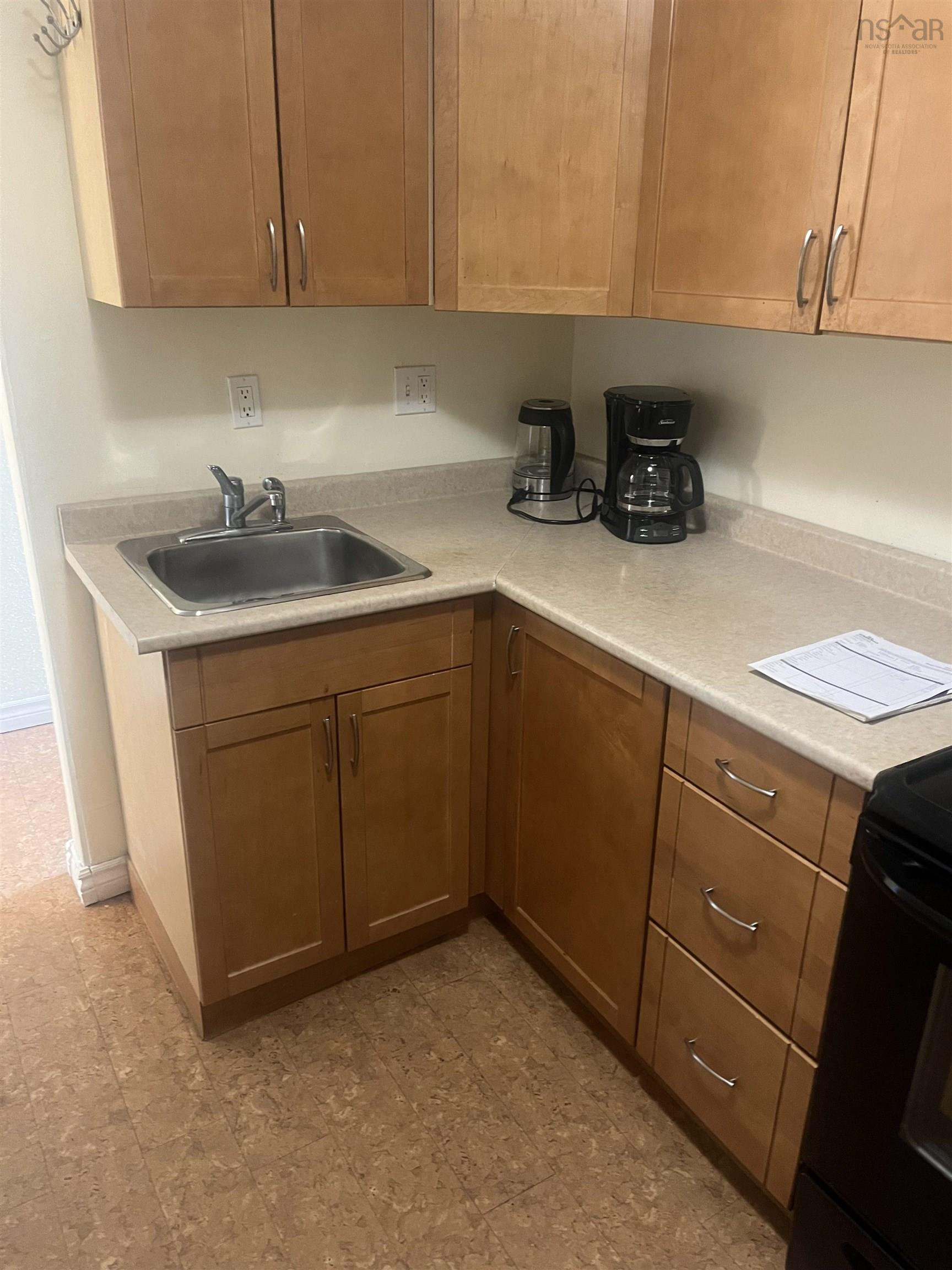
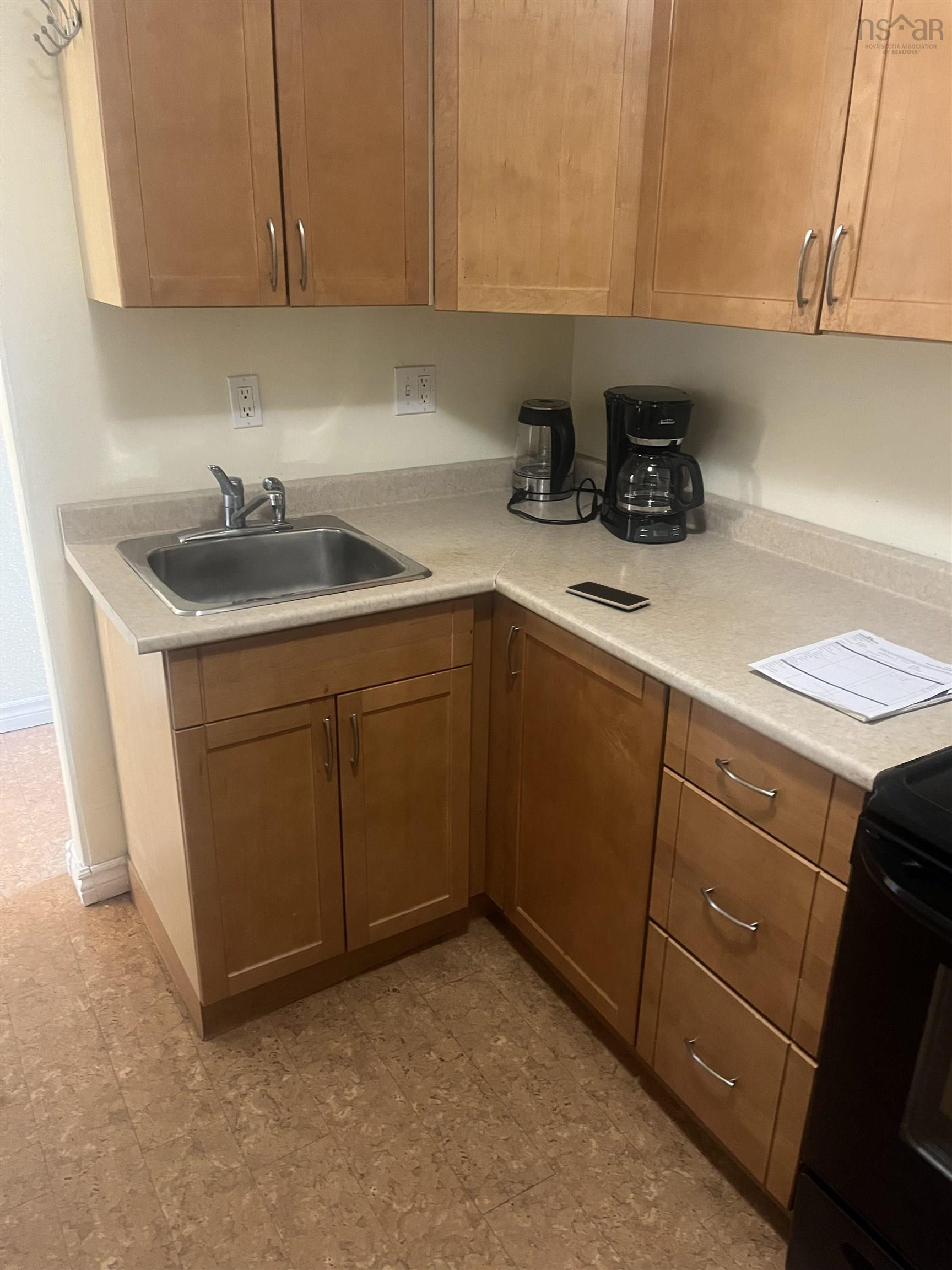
+ smartphone (607, 595)
